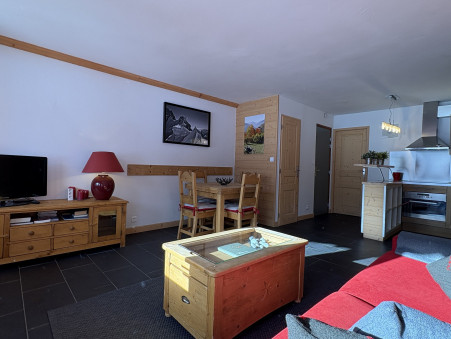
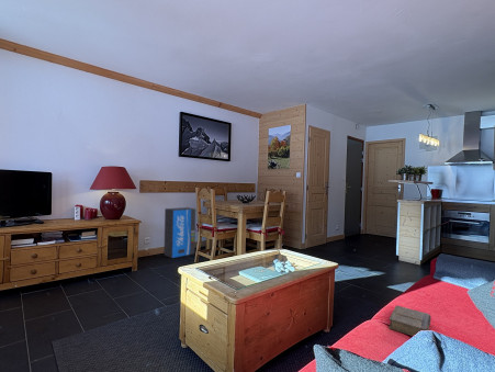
+ air purifier (180, 232)
+ book (410, 318)
